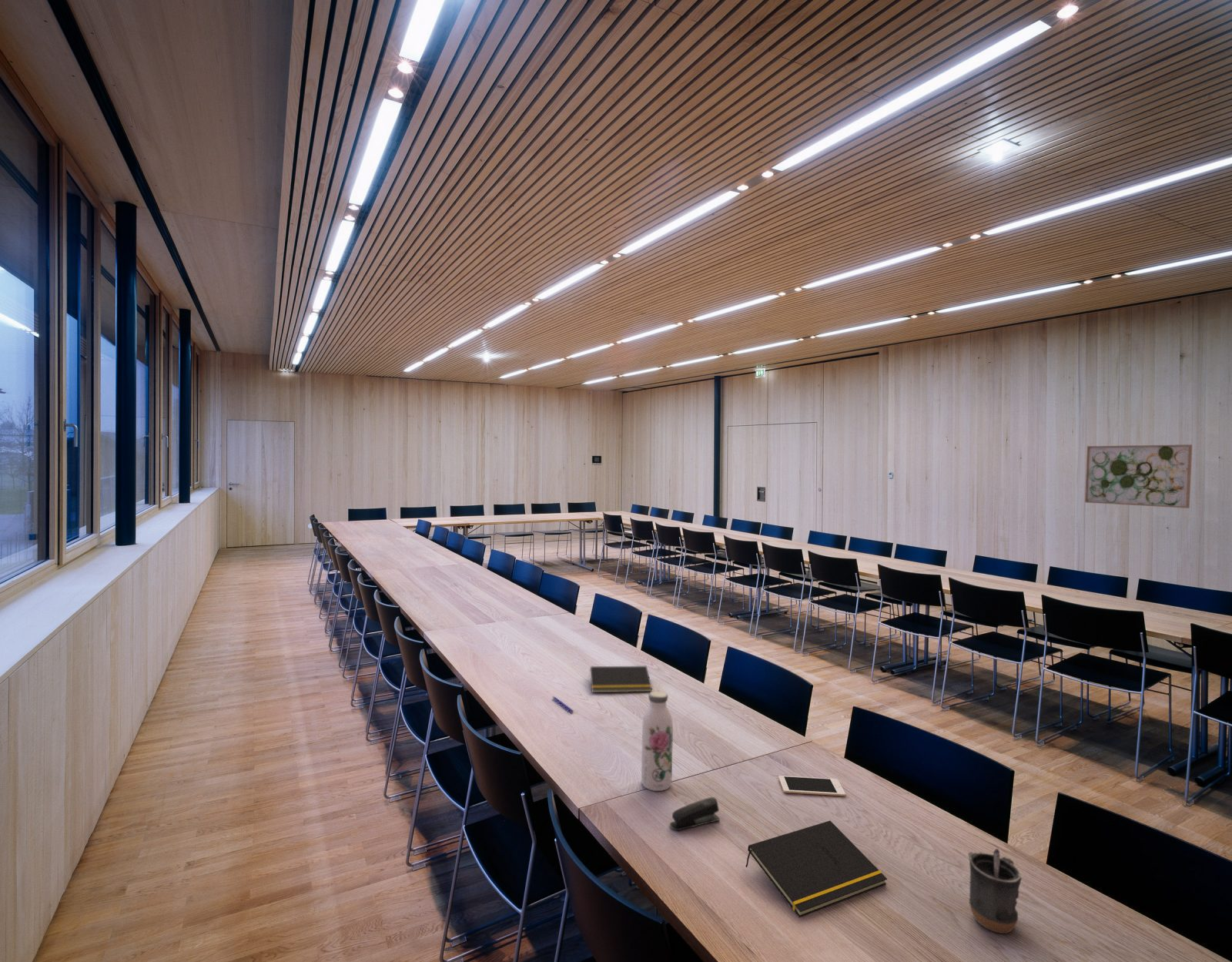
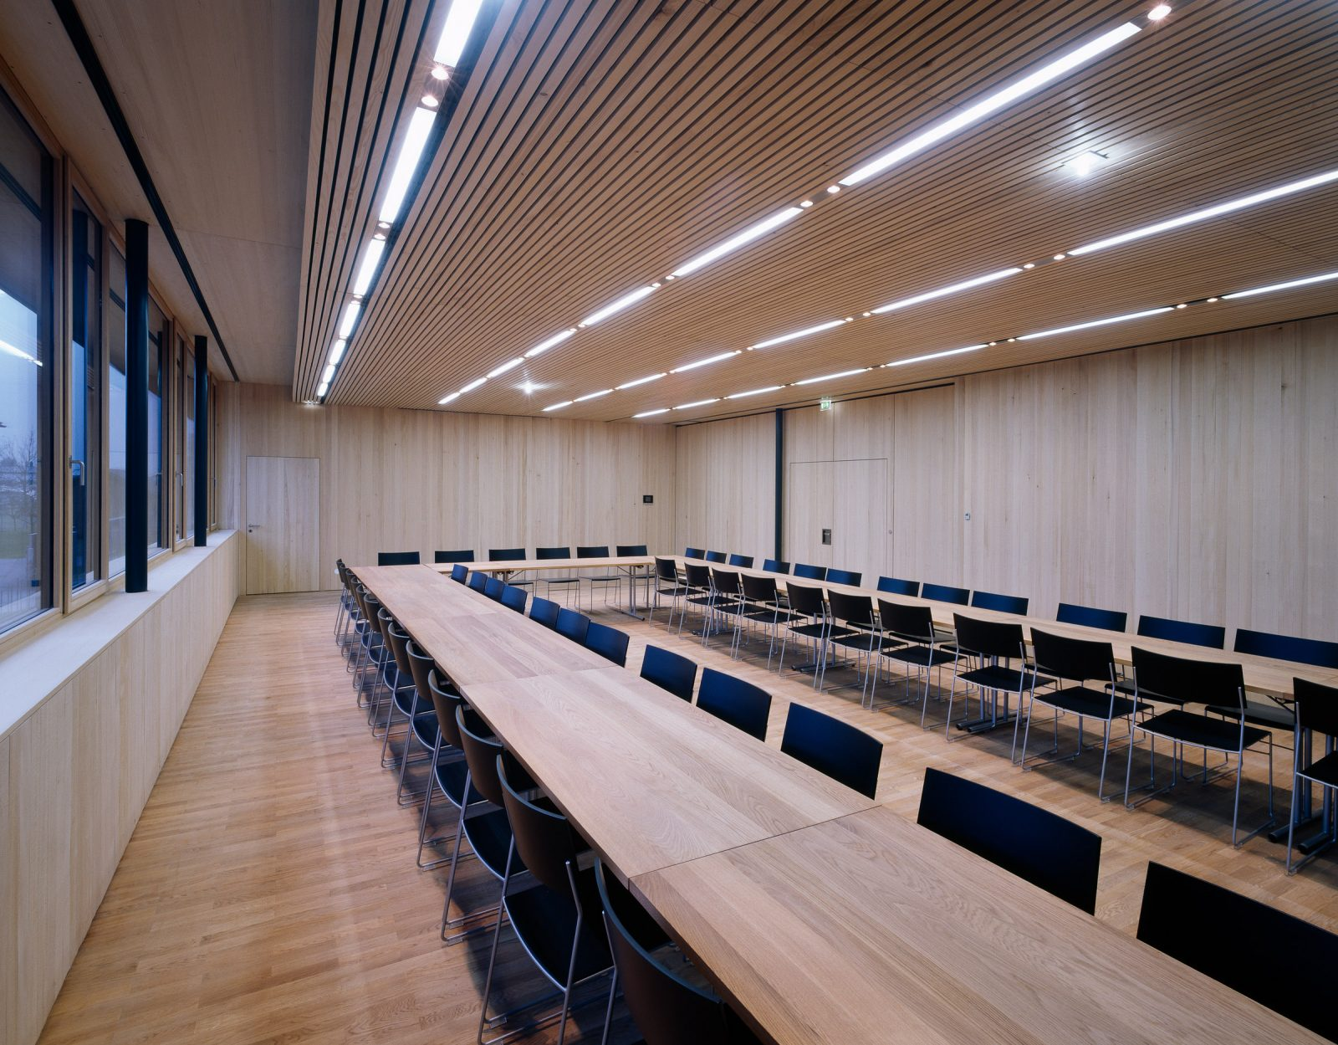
- water bottle (657, 738)
- mug (999, 888)
- notepad (815, 864)
- notepad (620, 679)
- stapler (695, 813)
- wall art (1134, 475)
- cell phone (811, 786)
- pen (562, 704)
